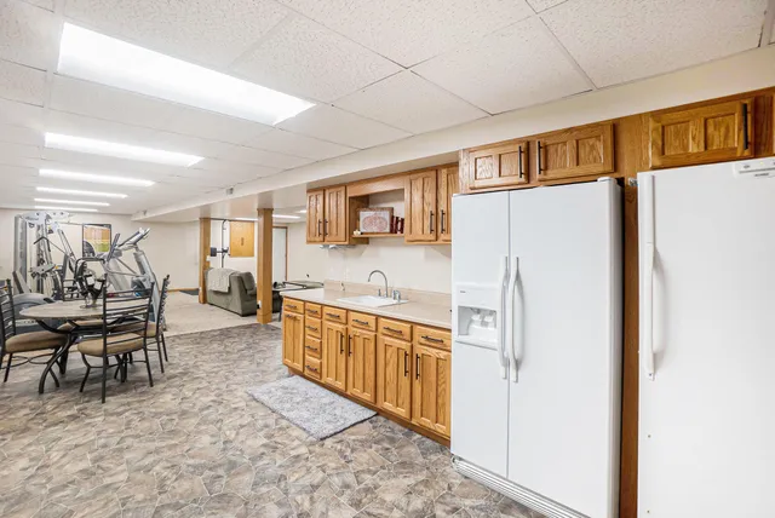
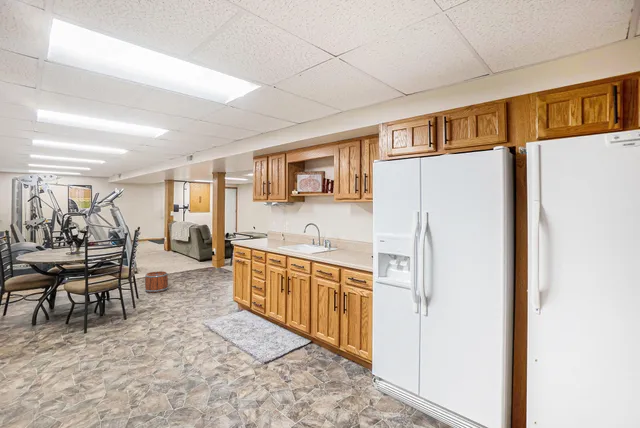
+ bucket (156, 281)
